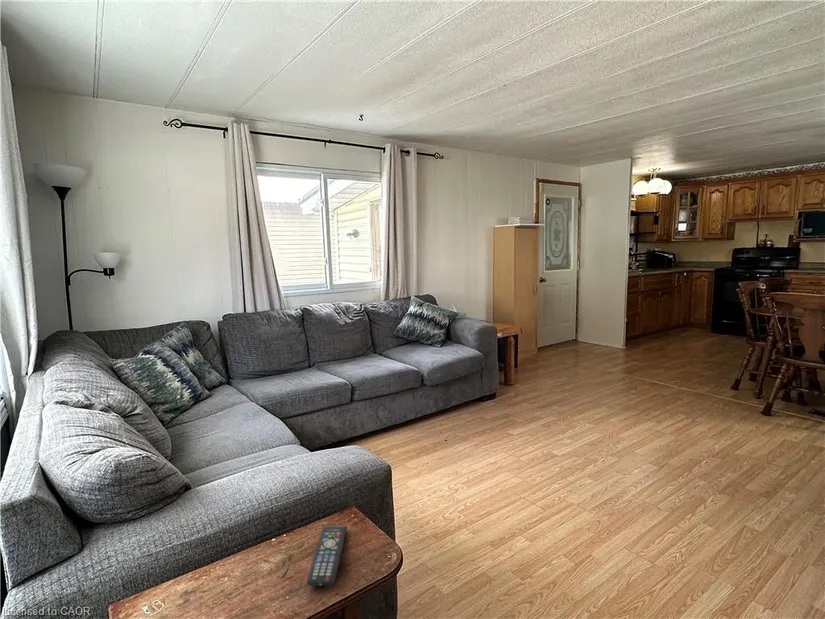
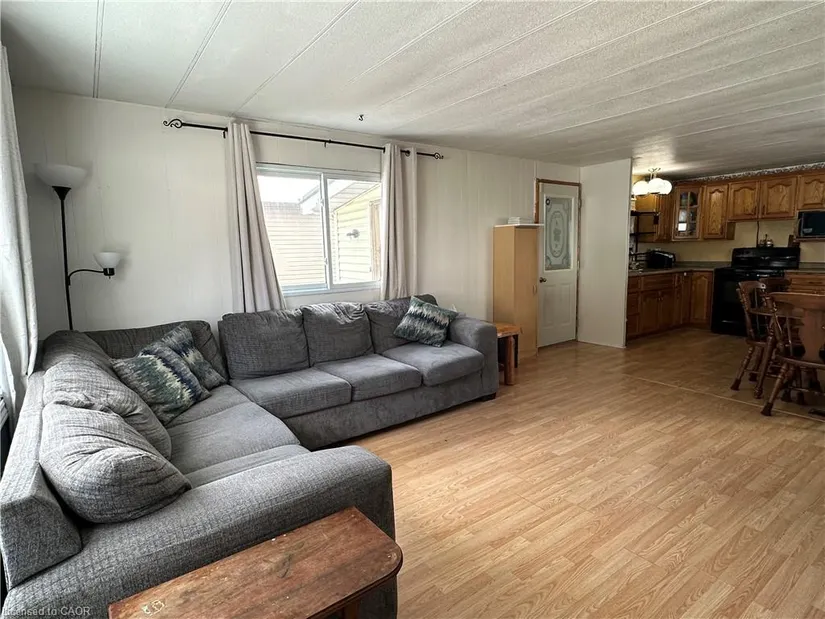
- remote control (329, 551)
